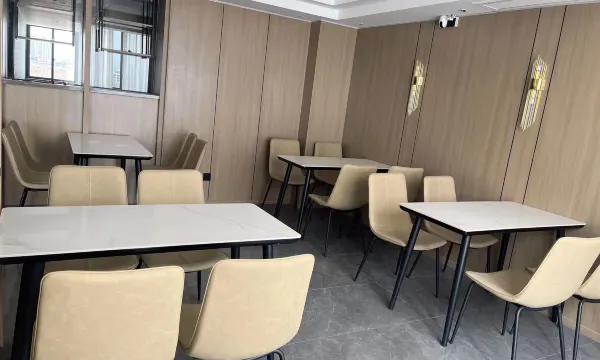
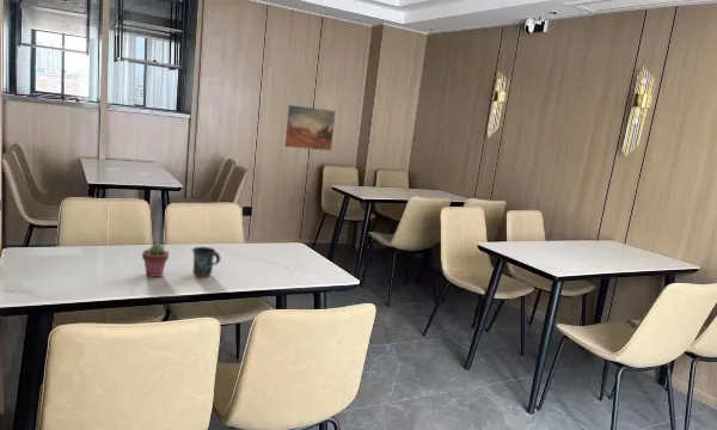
+ potted succulent (155, 258)
+ wall art (310, 128)
+ mug (204, 263)
